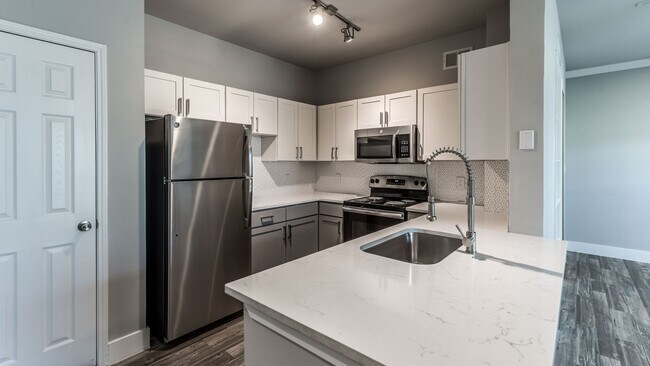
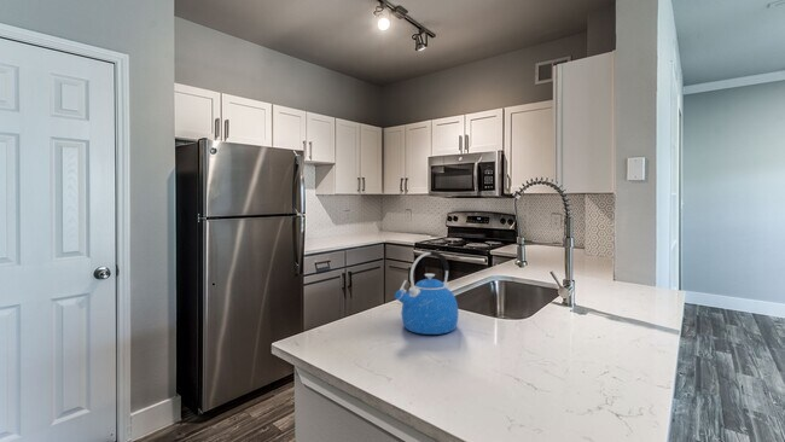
+ kettle (424, 290)
